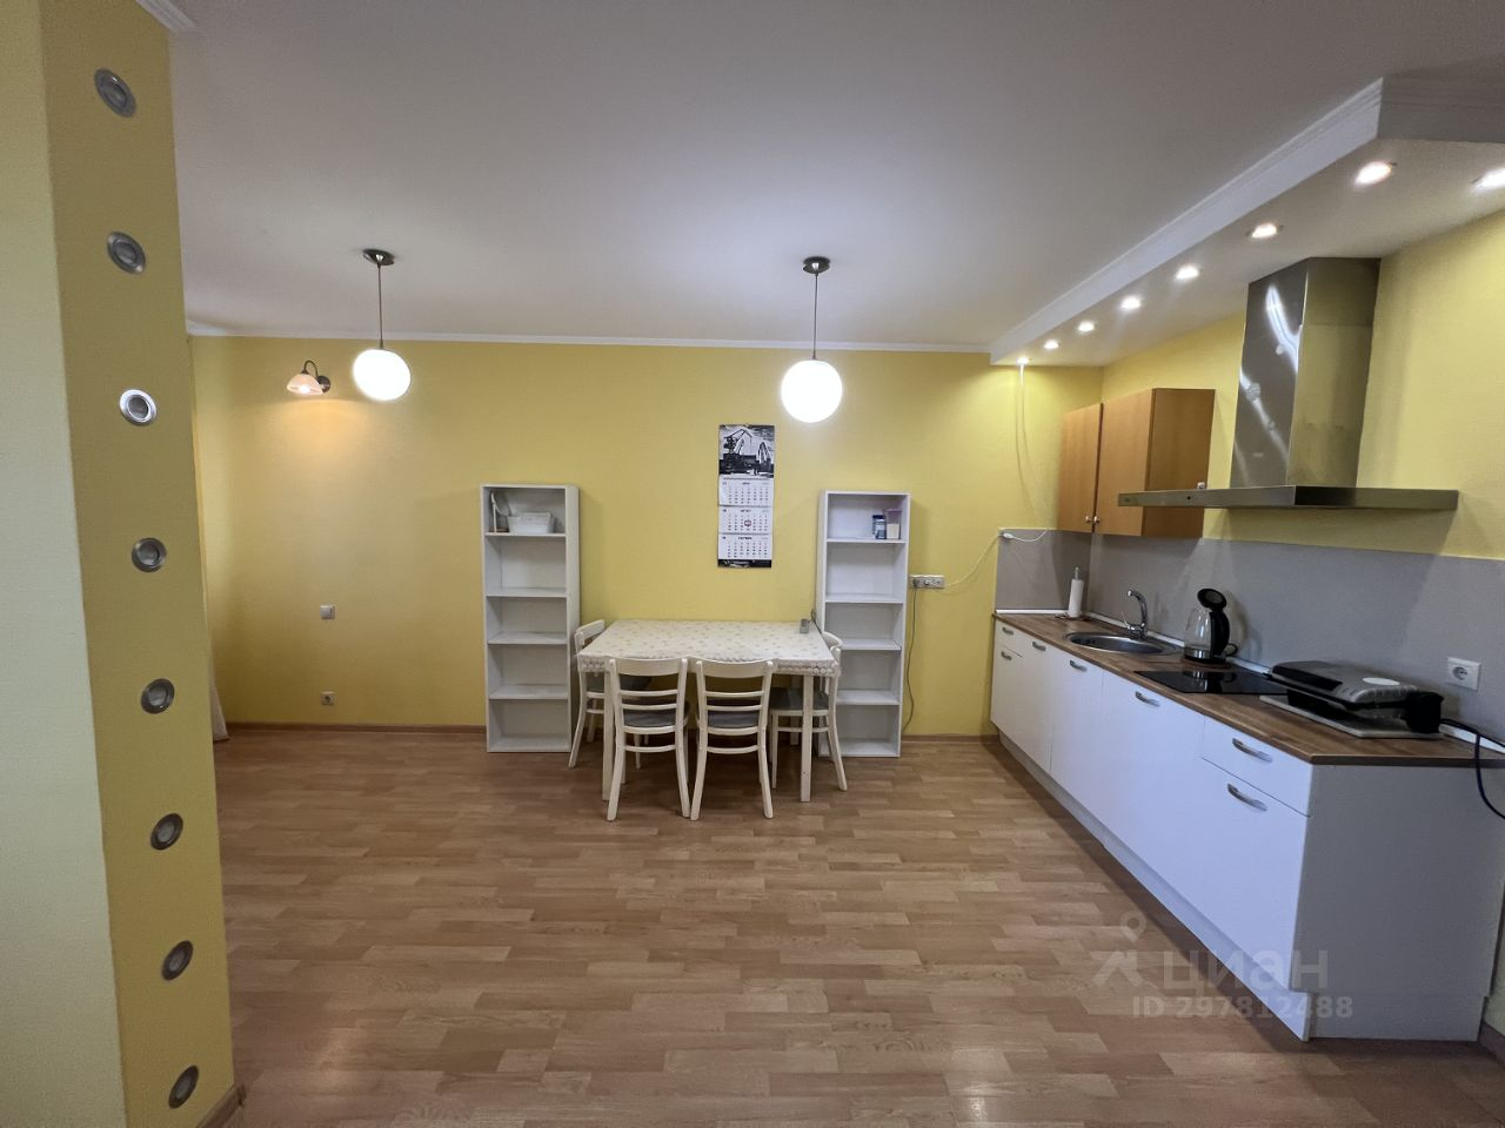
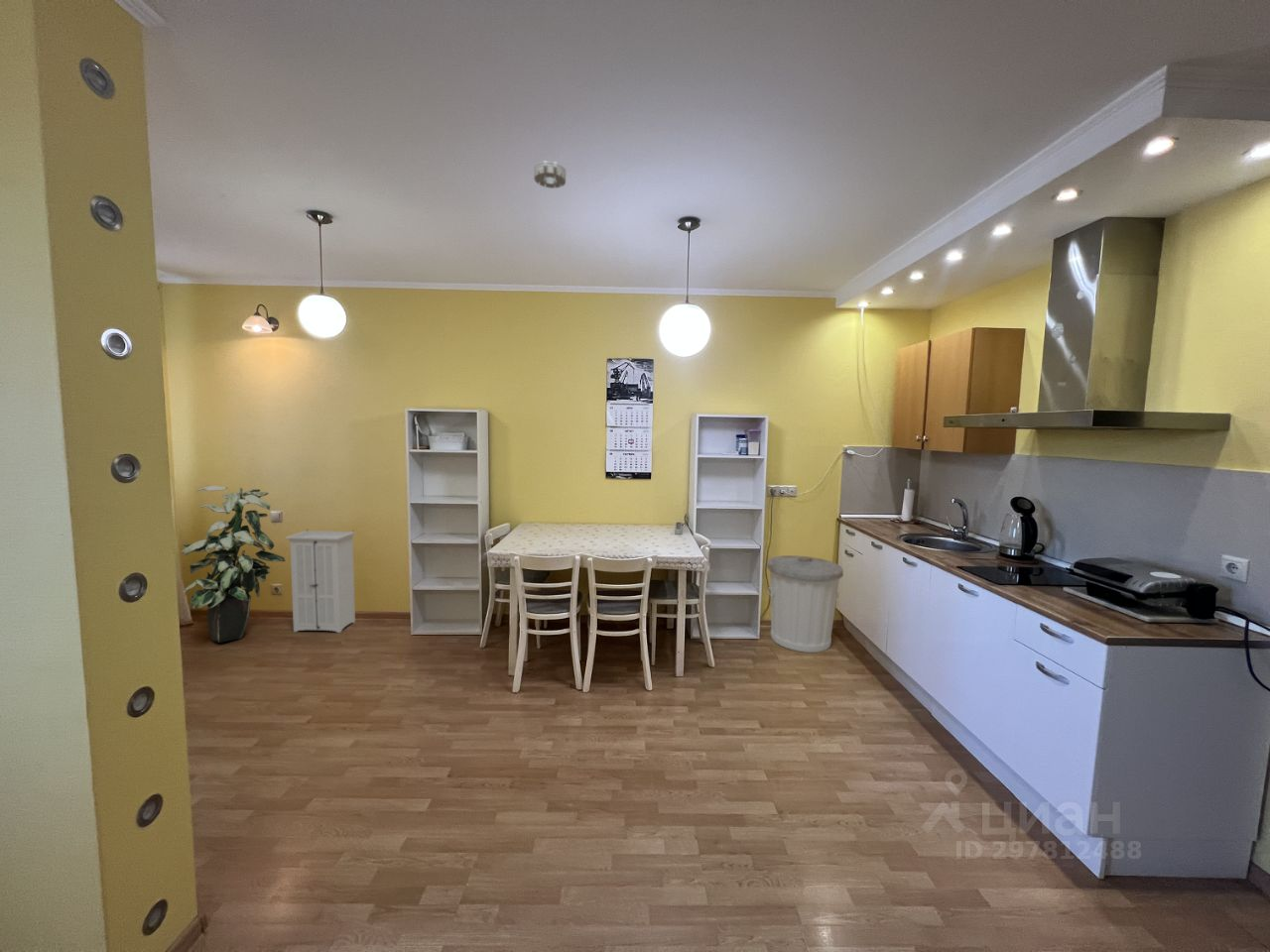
+ storage cabinet (322, 580)
+ indoor plant (229, 561)
+ smoke detector (550, 174)
+ trash can (802, 598)
